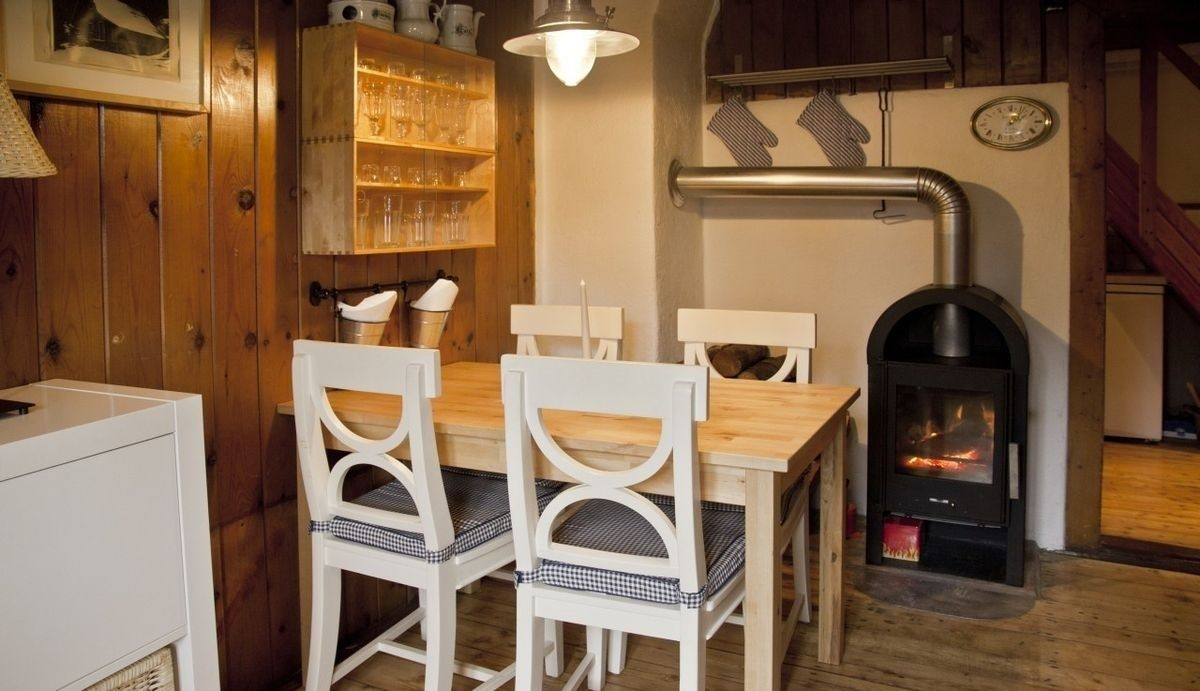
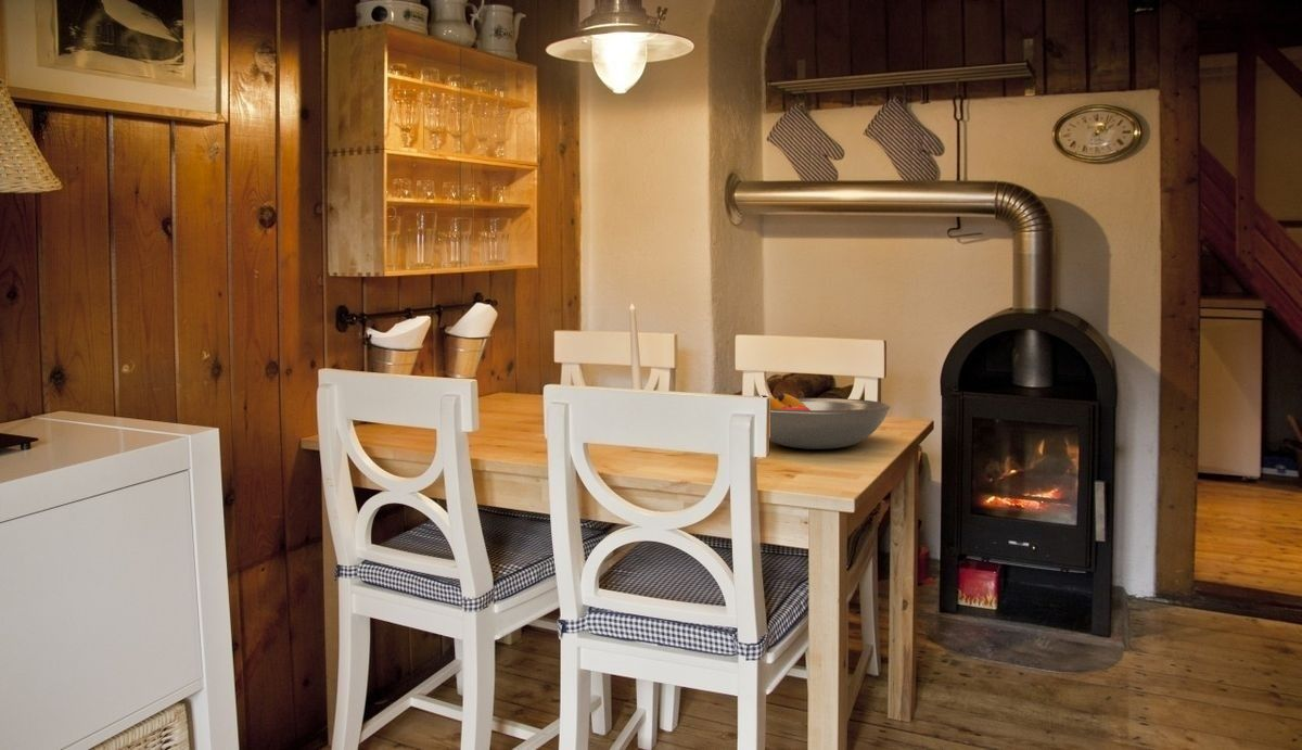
+ fruit bowl (815, 419)
